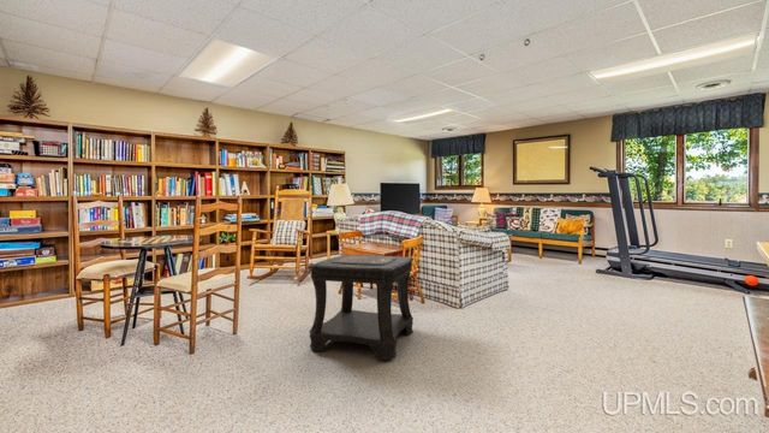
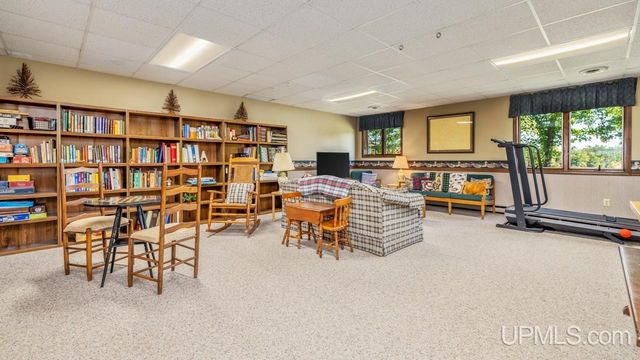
- side table (352, 299)
